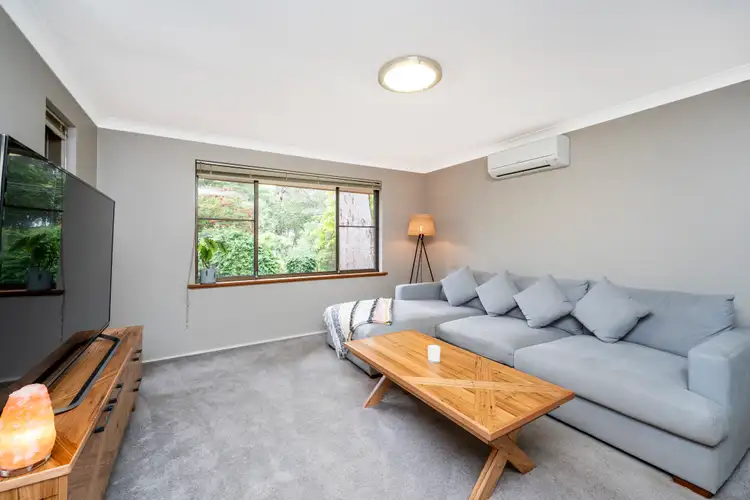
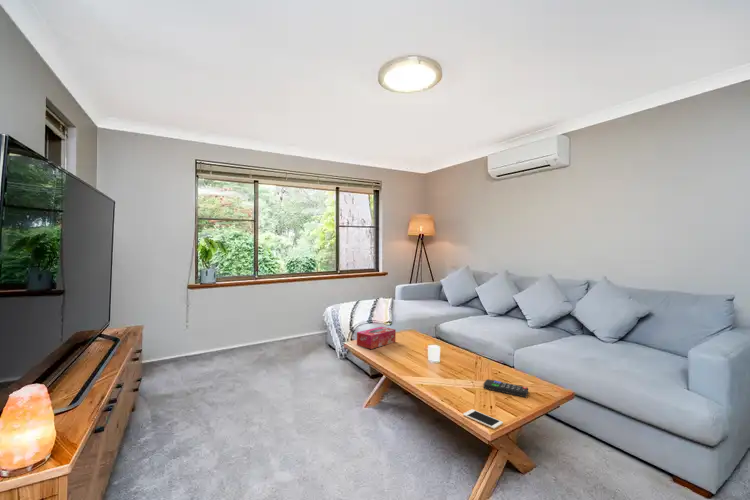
+ remote control (505, 387)
+ cell phone (482, 418)
+ tissue box (376, 337)
